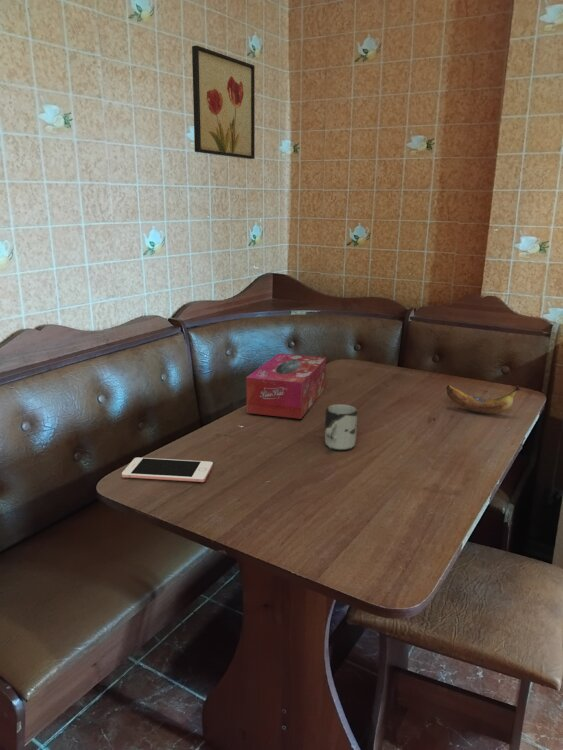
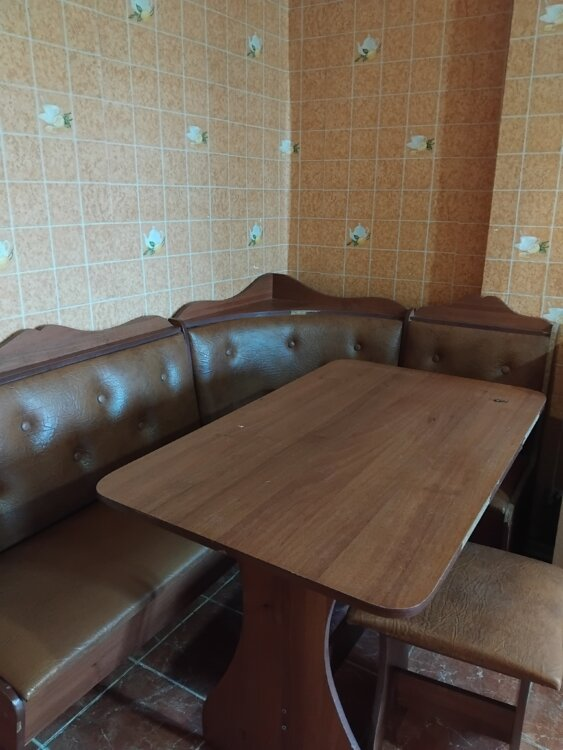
- cup (338, 428)
- cell phone (168, 469)
- tissue box (288, 383)
- wall art (224, 107)
- banana (481, 399)
